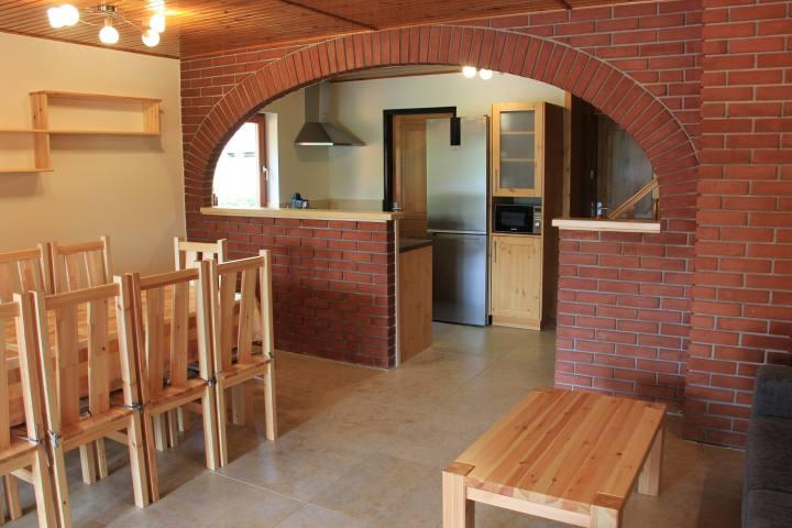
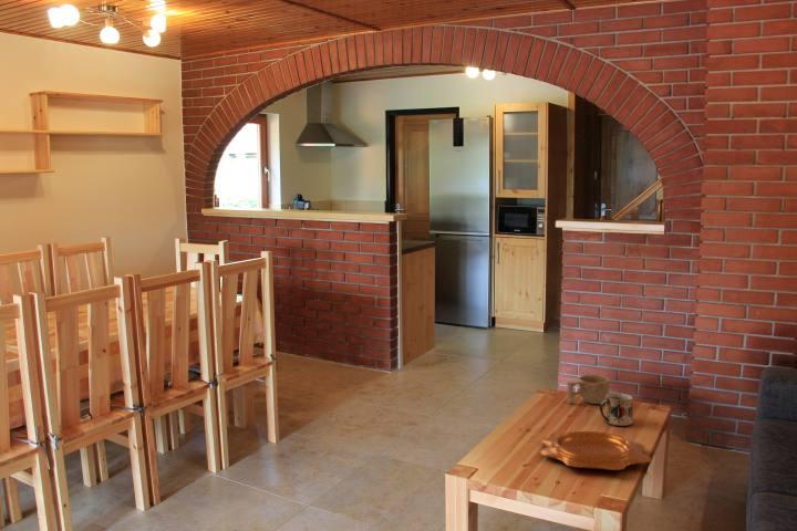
+ decorative bowl (593, 449)
+ cup (587, 389)
+ mug (617, 408)
